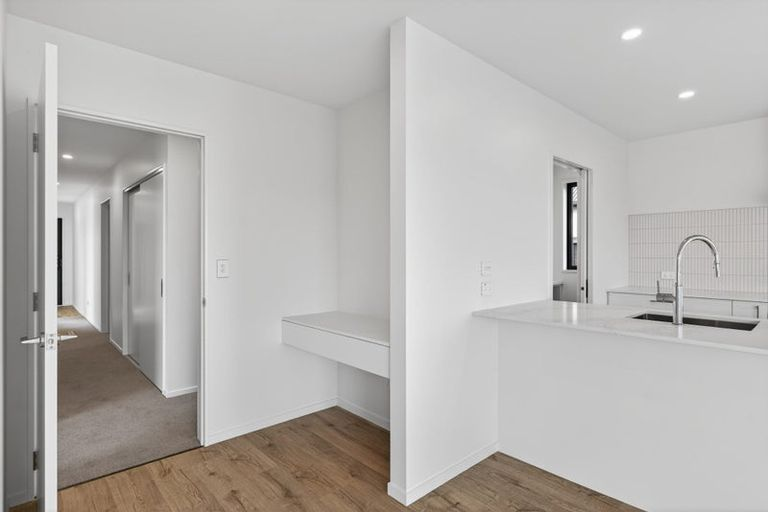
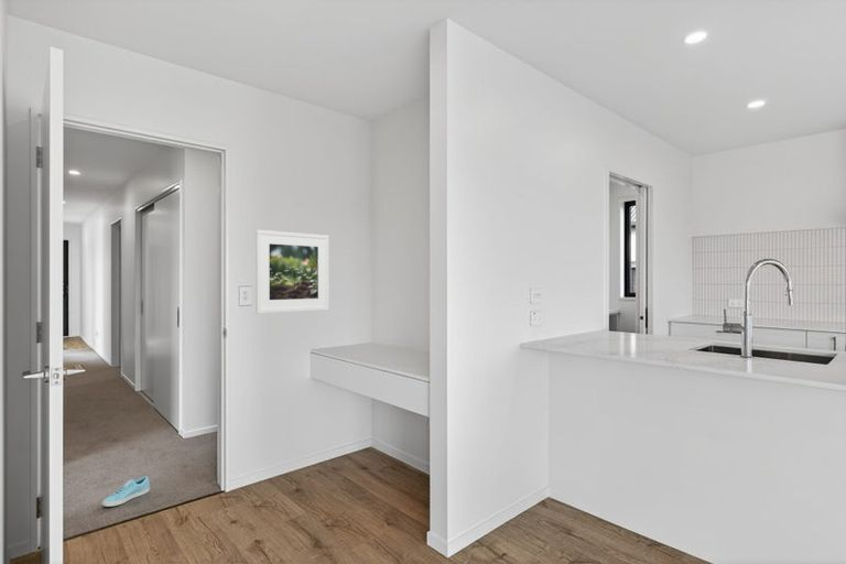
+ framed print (294, 272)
+ sneaker (126, 489)
